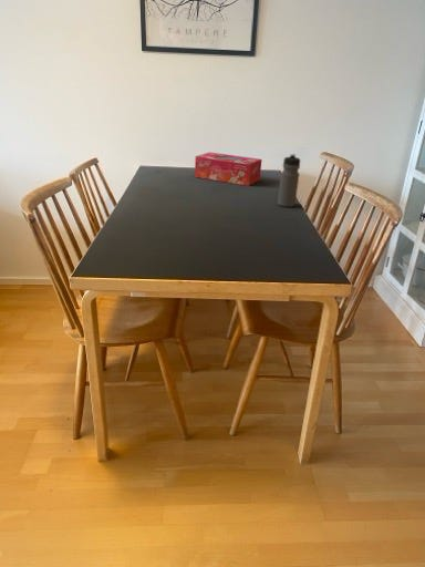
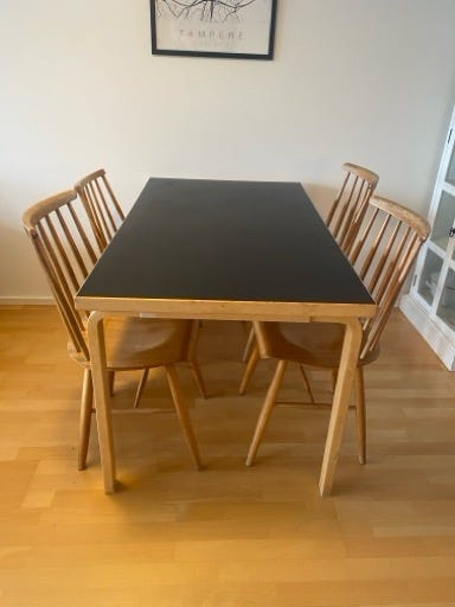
- tissue box (228, 167)
- water bottle (289, 179)
